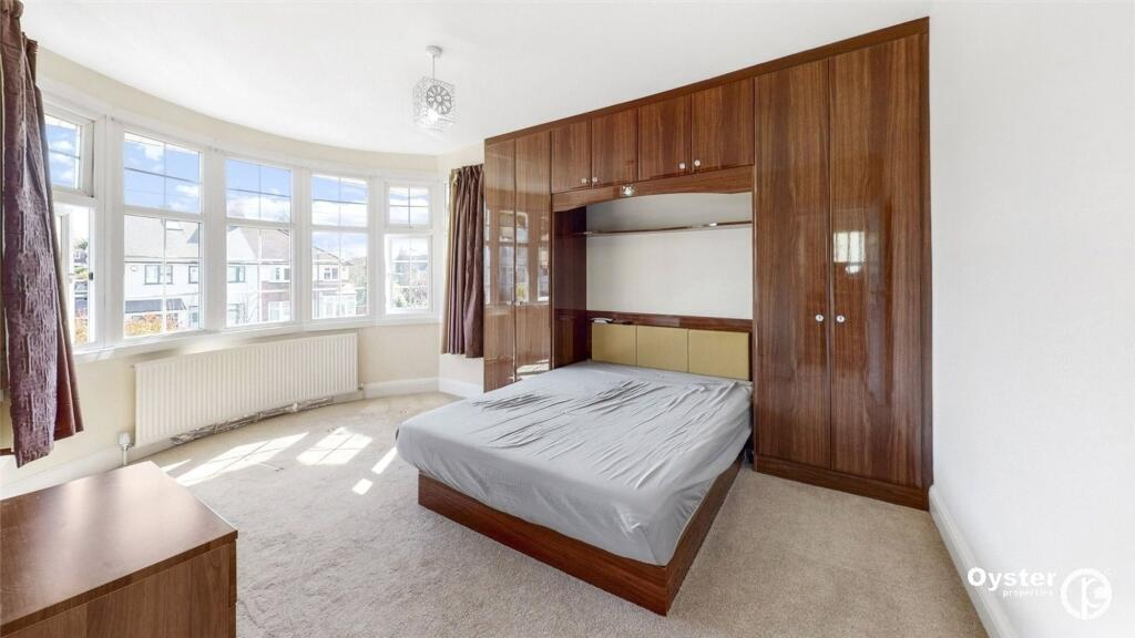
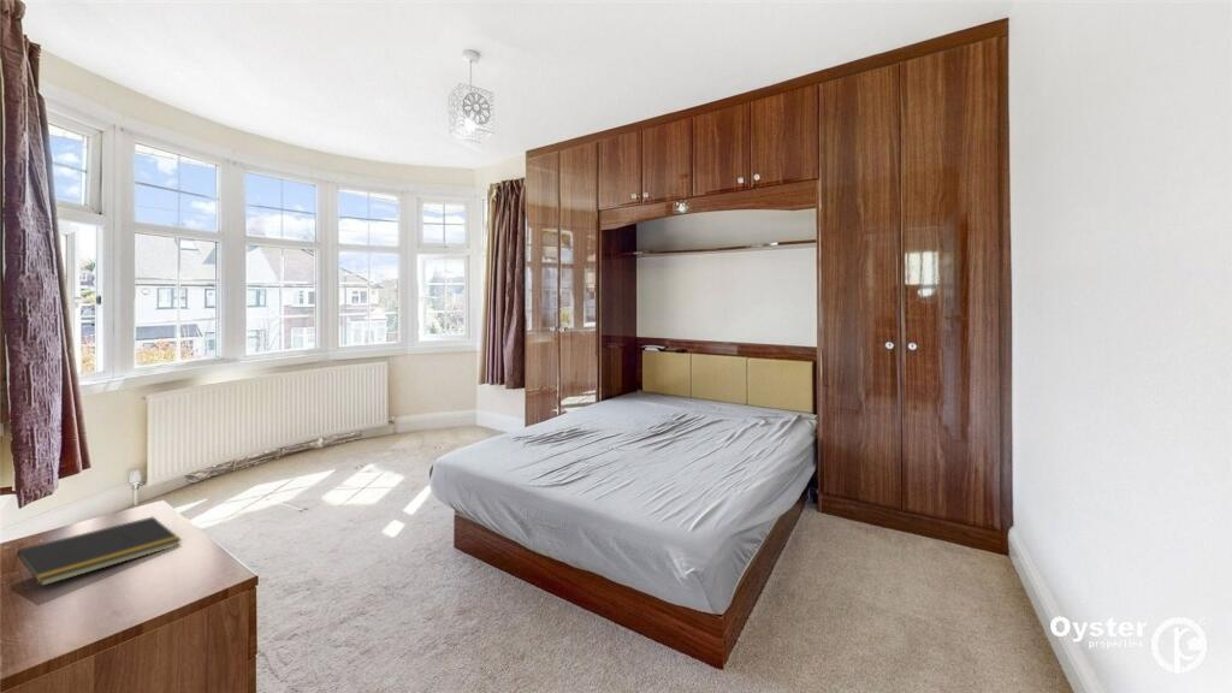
+ notepad (103, 546)
